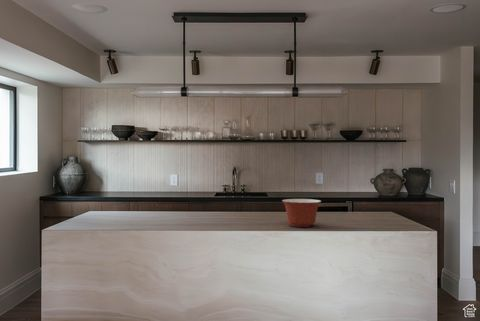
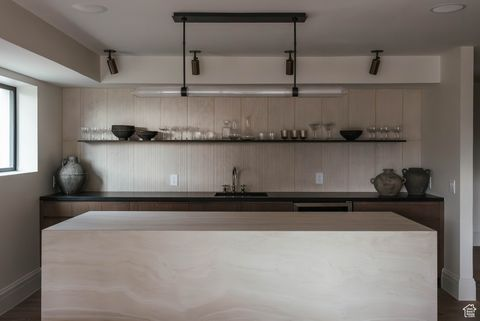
- mixing bowl (301, 213)
